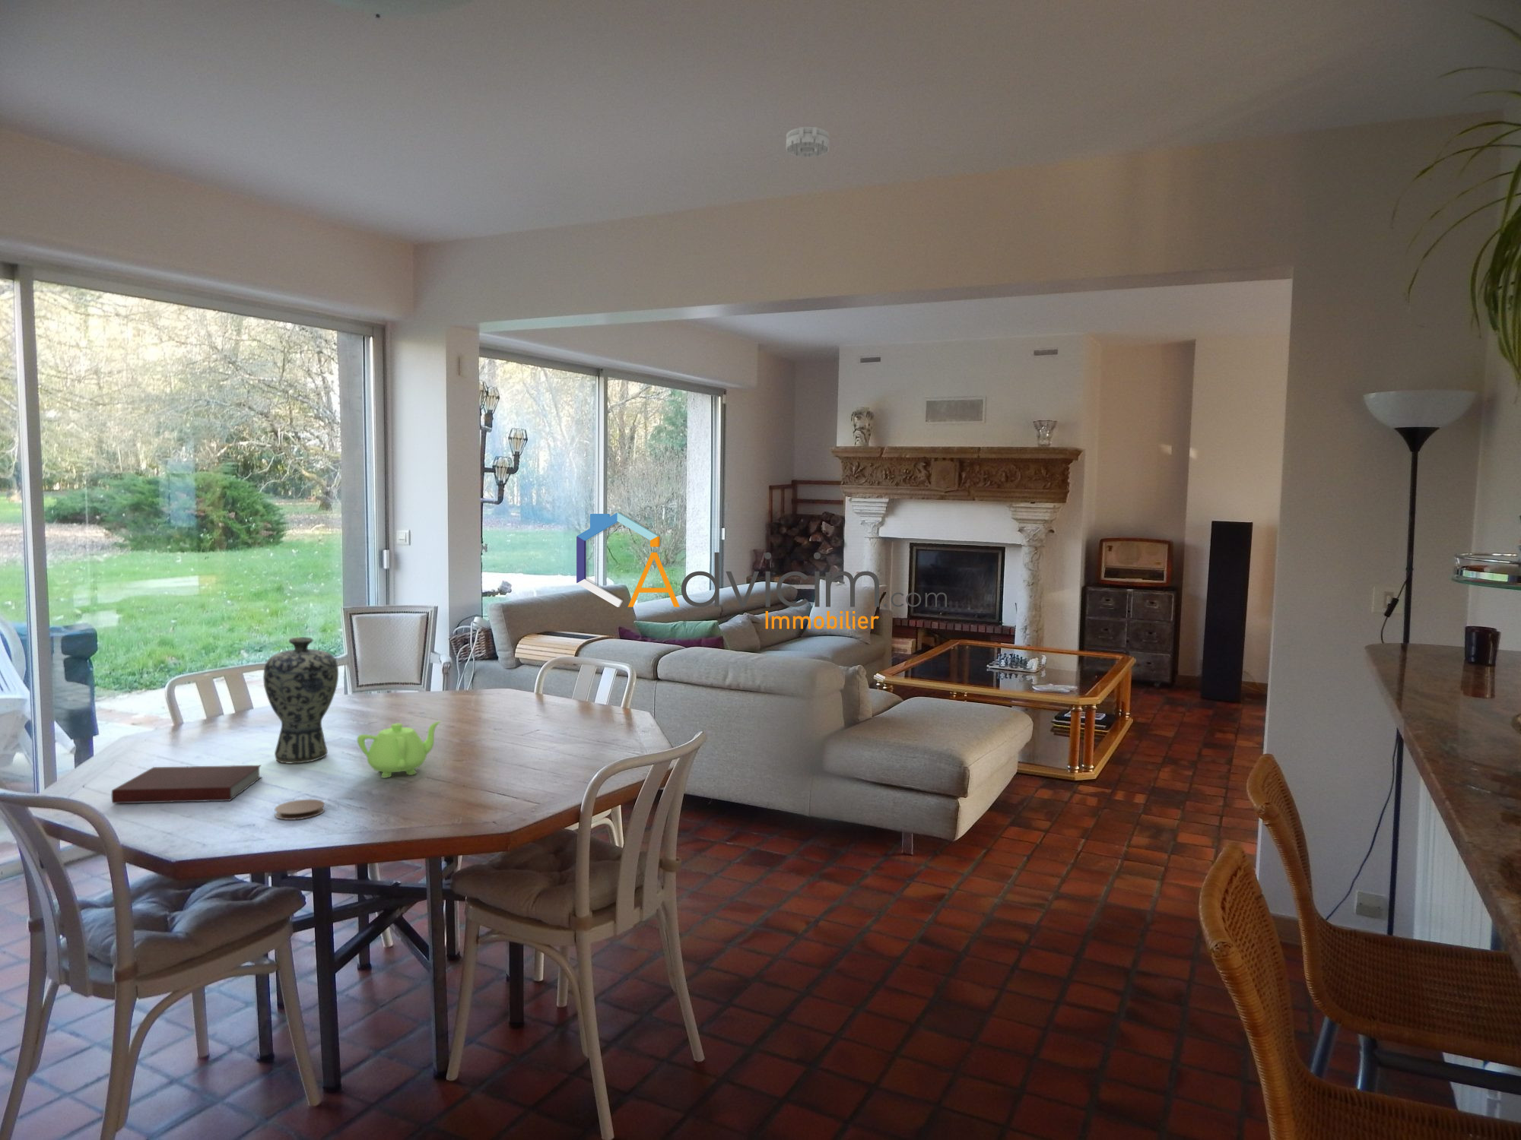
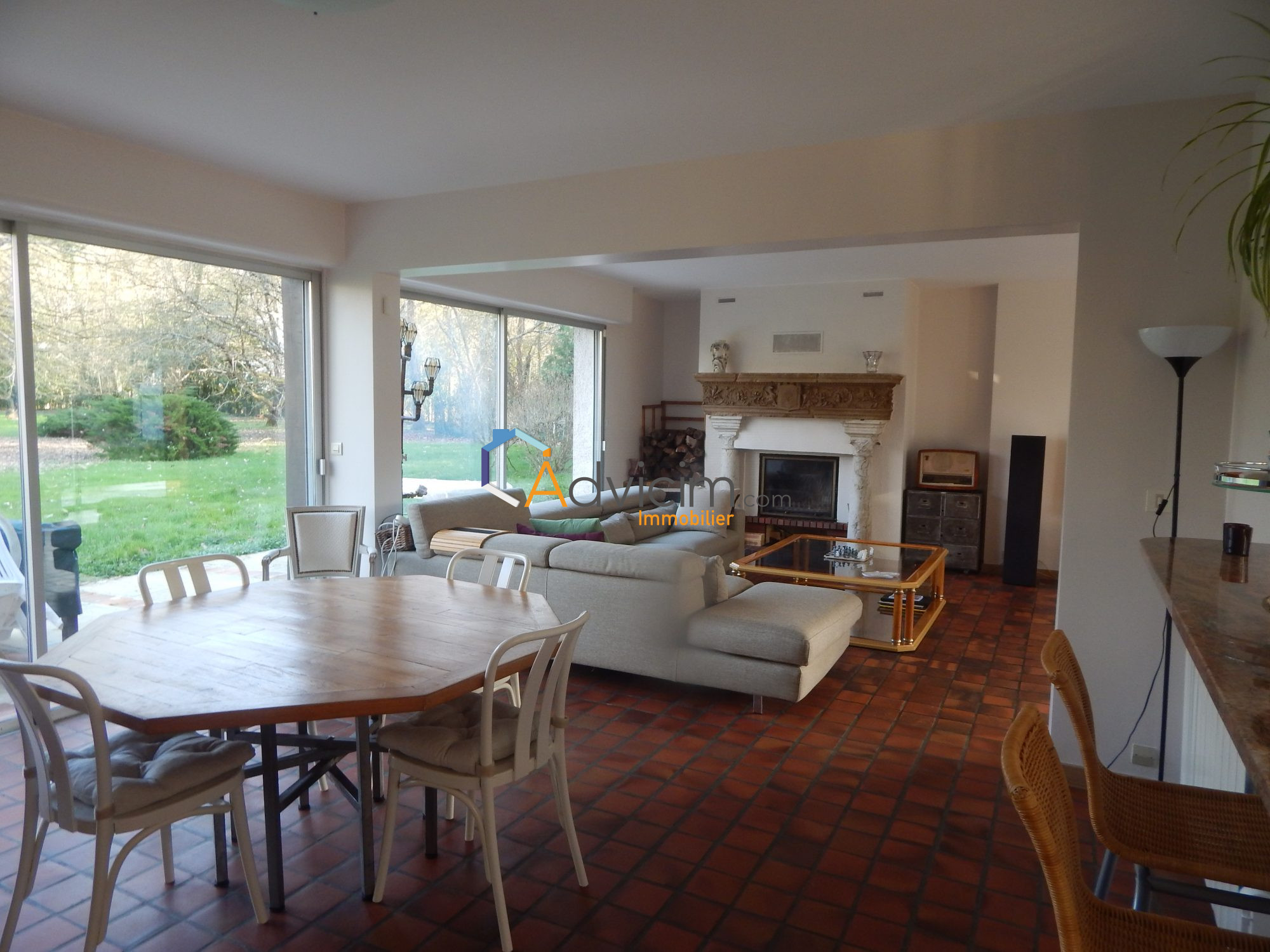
- vase (302, 698)
- teapot (400, 747)
- smoke detector (807, 140)
- notebook (190, 783)
- coaster (299, 808)
